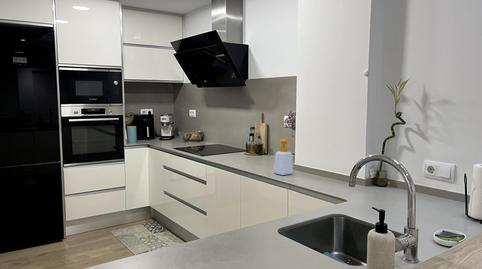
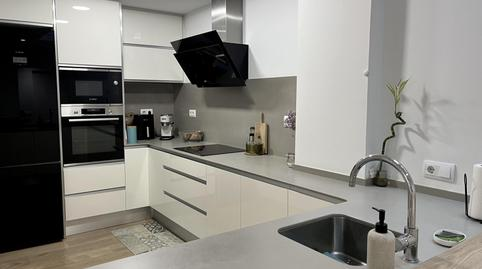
- soap bottle (285, 156)
